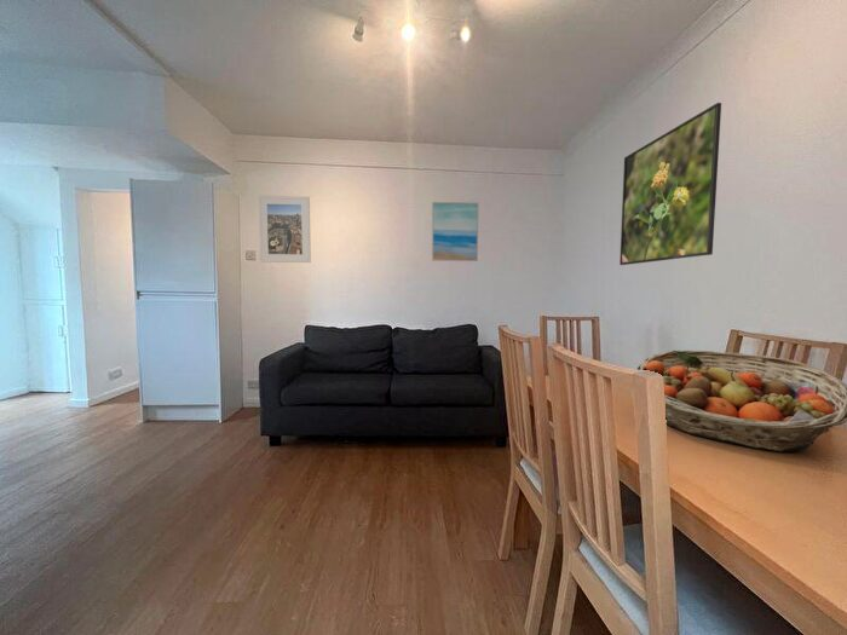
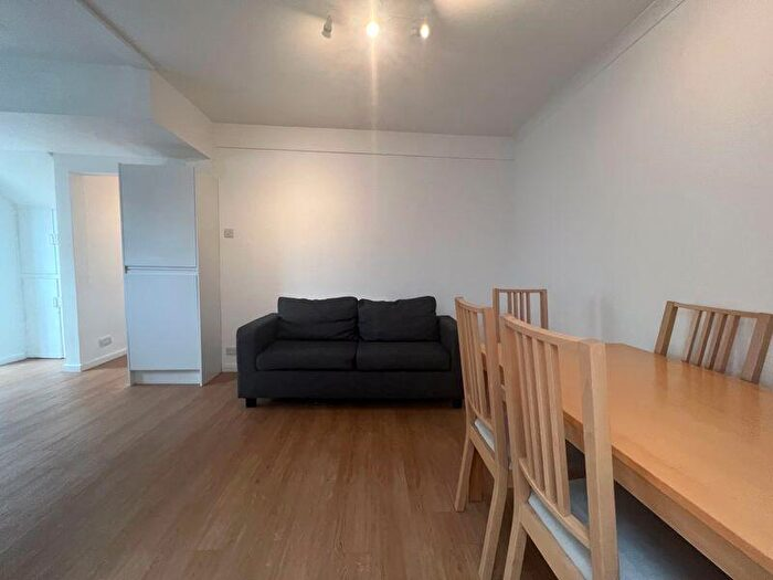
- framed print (661, 198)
- fruit basket (728, 393)
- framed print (284, 229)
- wall art (455, 231)
